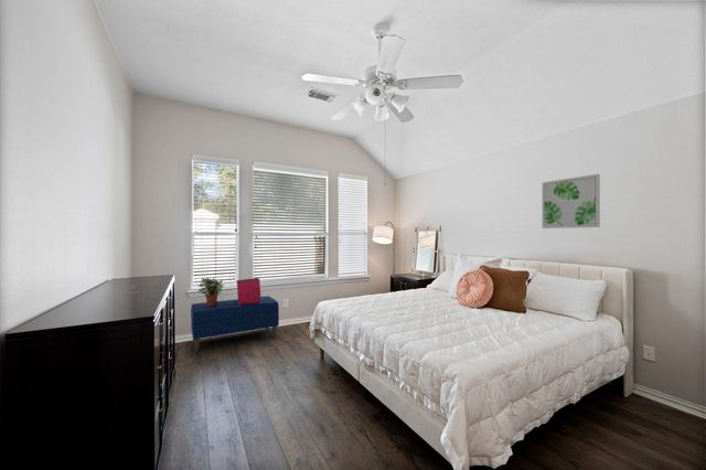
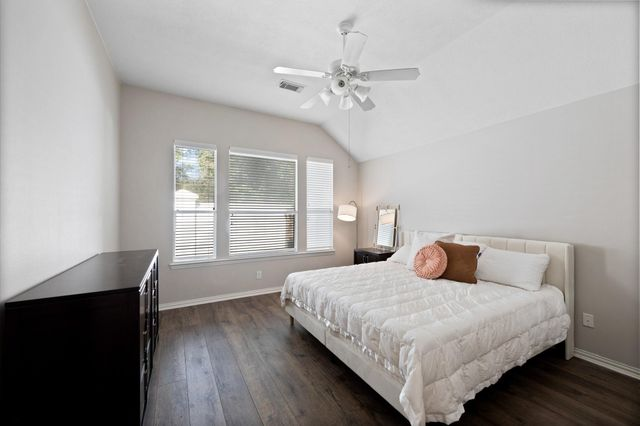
- potted plant (212, 291)
- bench (235, 320)
- wall art (568, 203)
- storage bin (249, 291)
